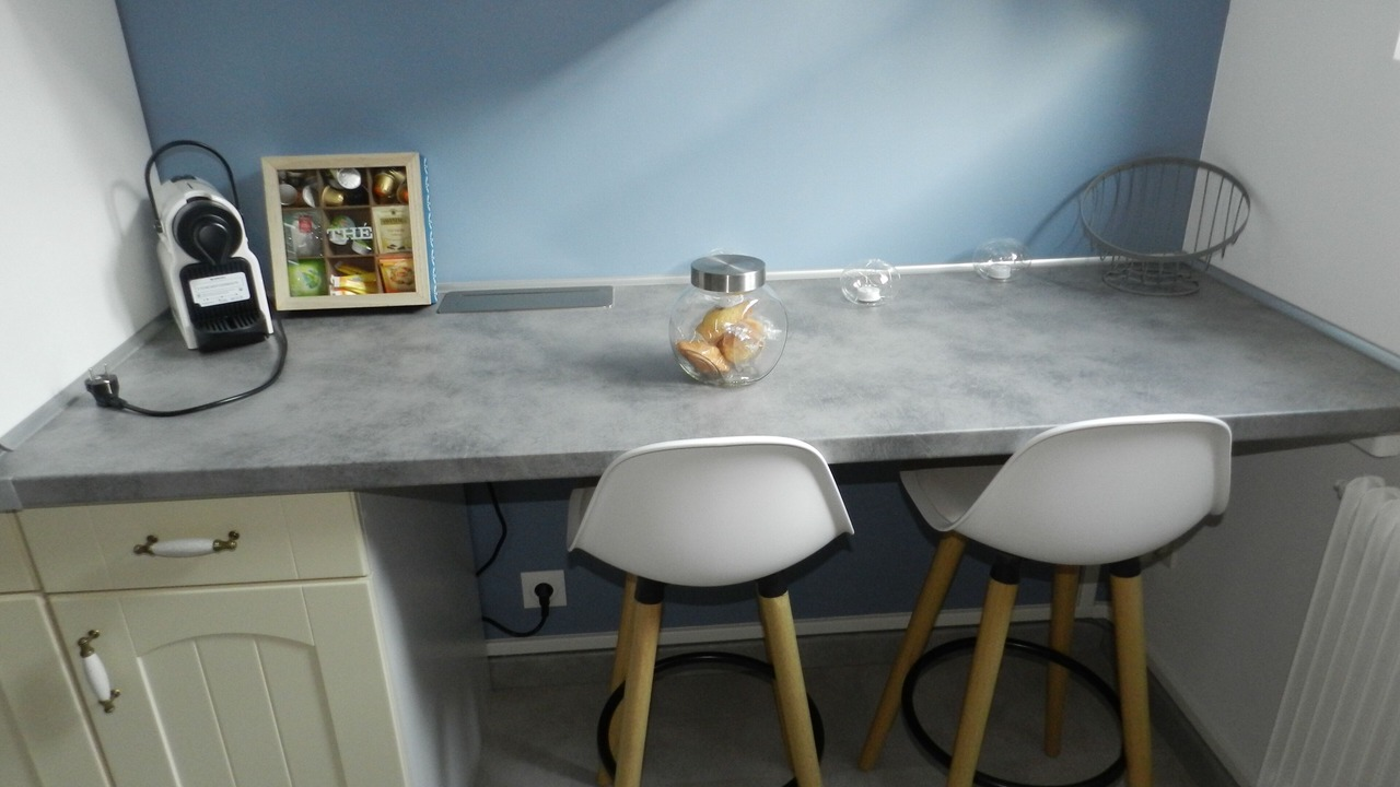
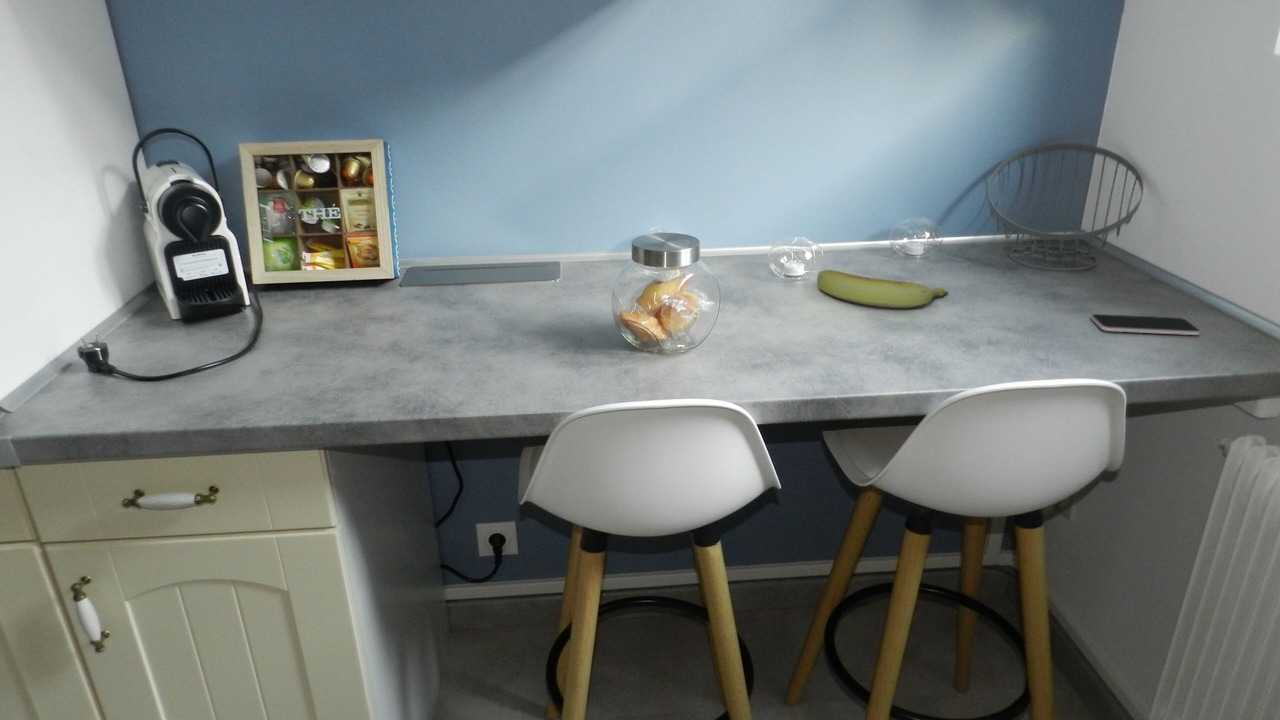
+ smartphone (1144, 324)
+ banana (887, 283)
